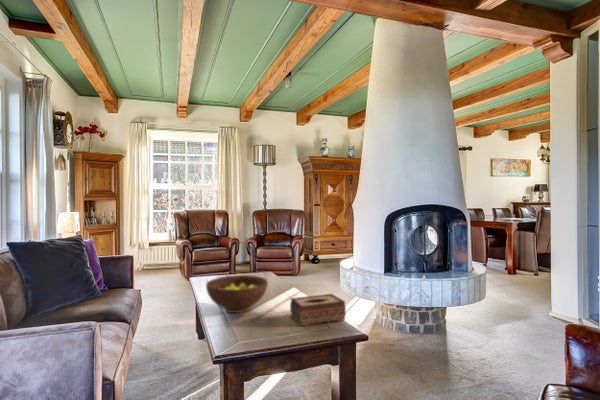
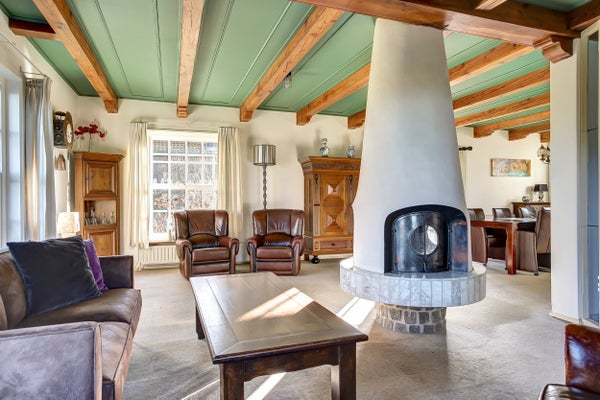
- fruit bowl (237, 295)
- tissue box (317, 309)
